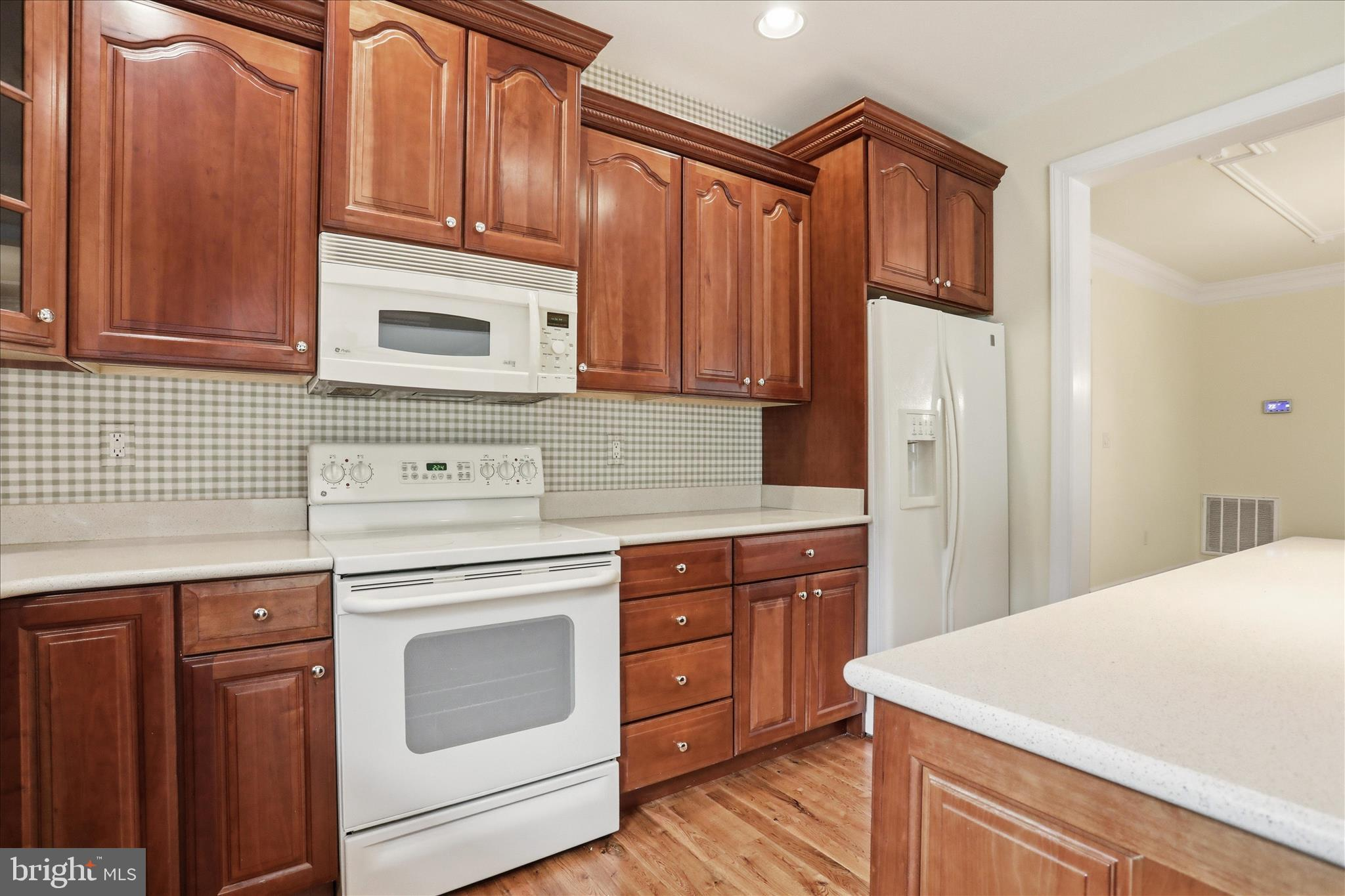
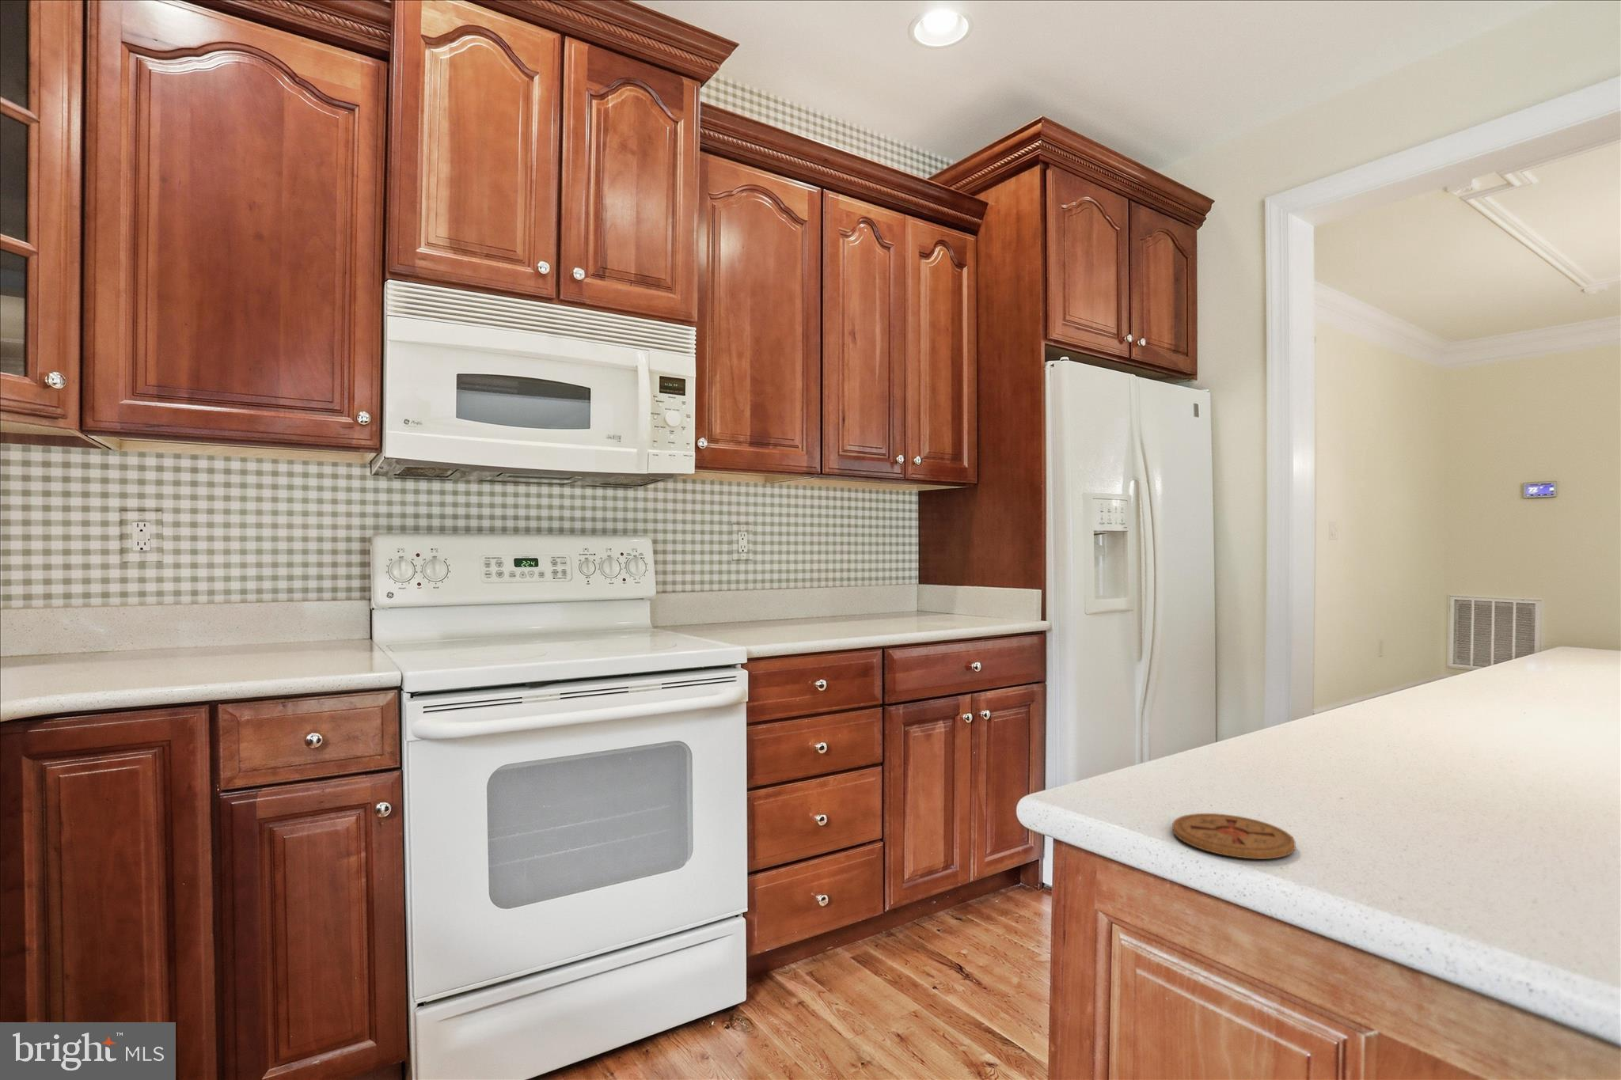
+ coaster (1232, 834)
